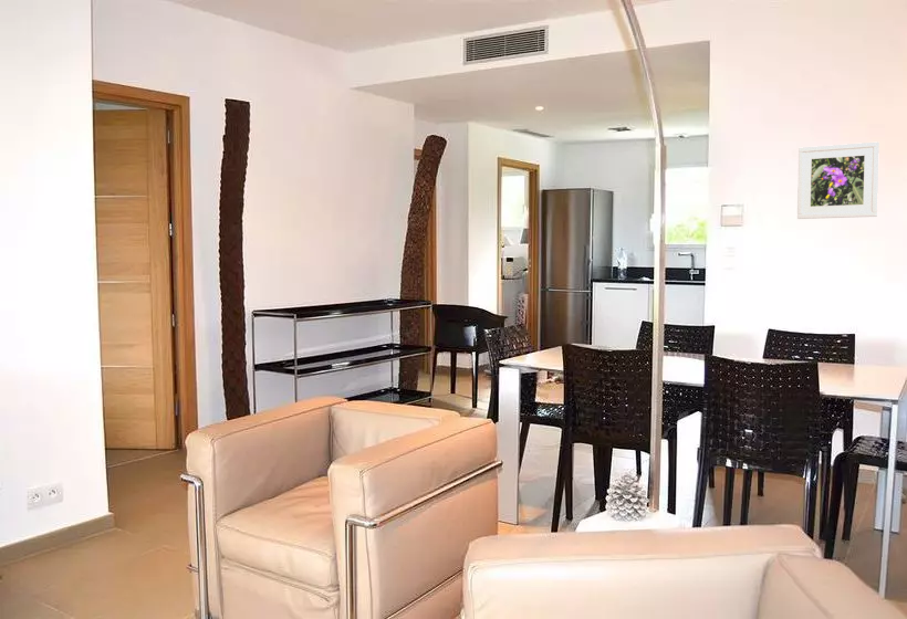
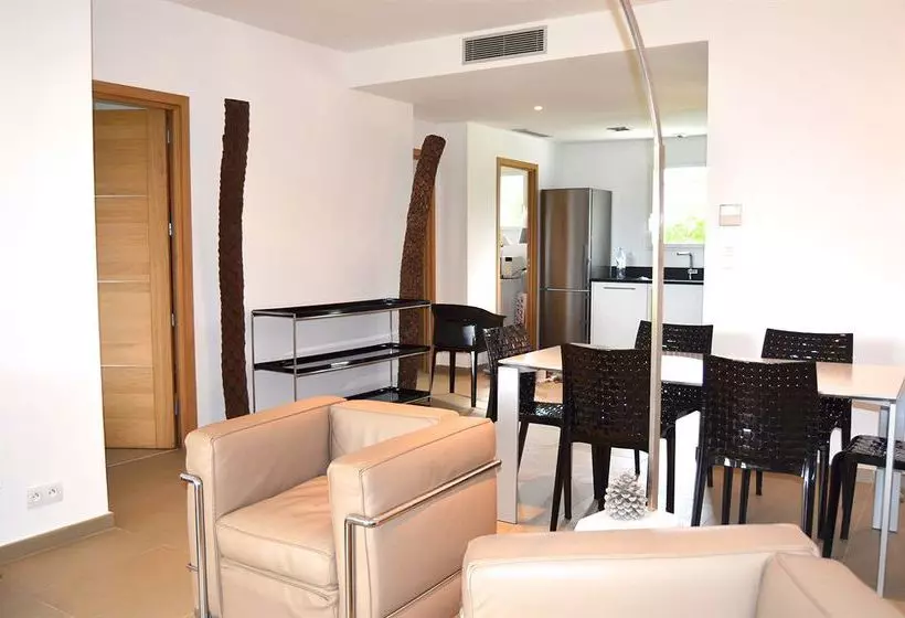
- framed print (836, 181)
